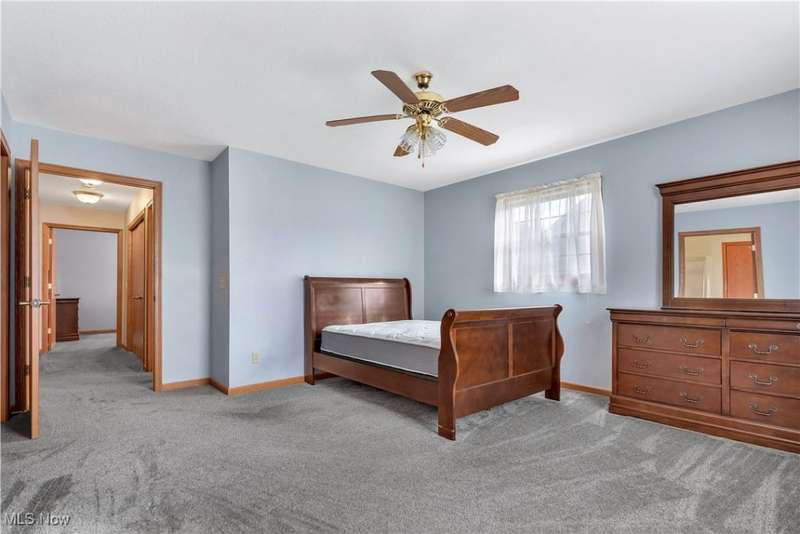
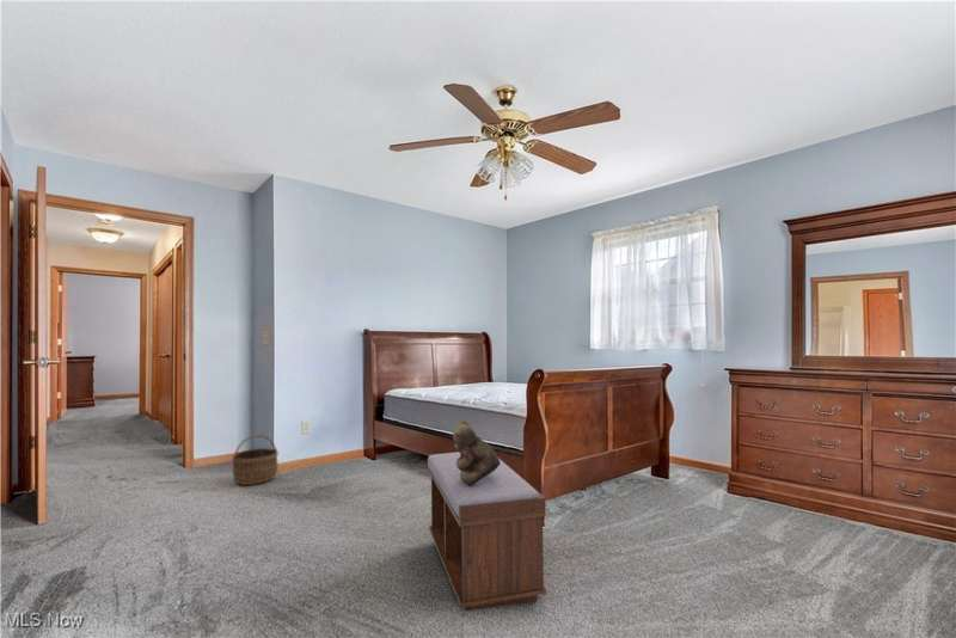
+ wicker basket (255, 458)
+ teddy bear (477, 450)
+ bench (478, 519)
